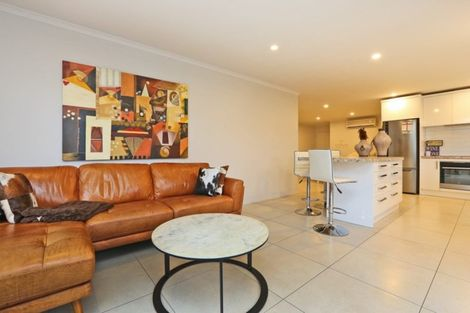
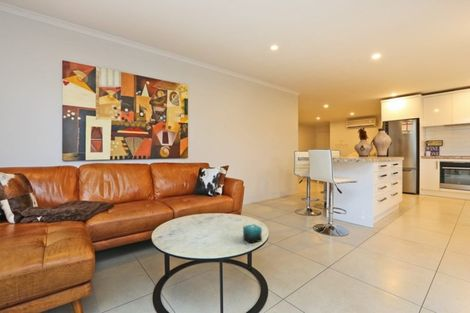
+ candle (252, 230)
